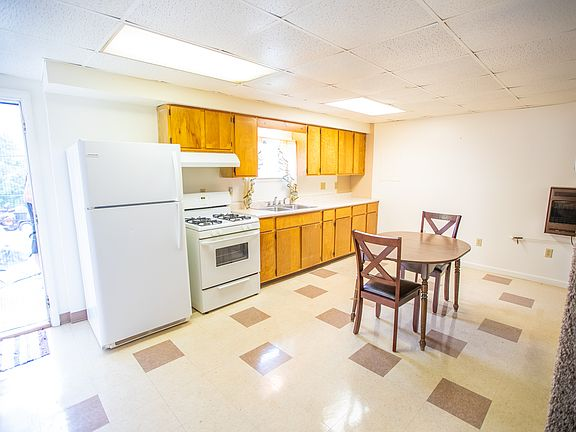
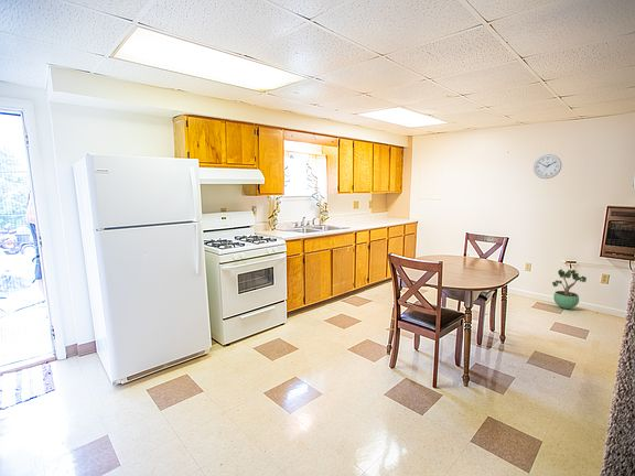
+ potted plant (568, 288)
+ wall clock (547, 166)
